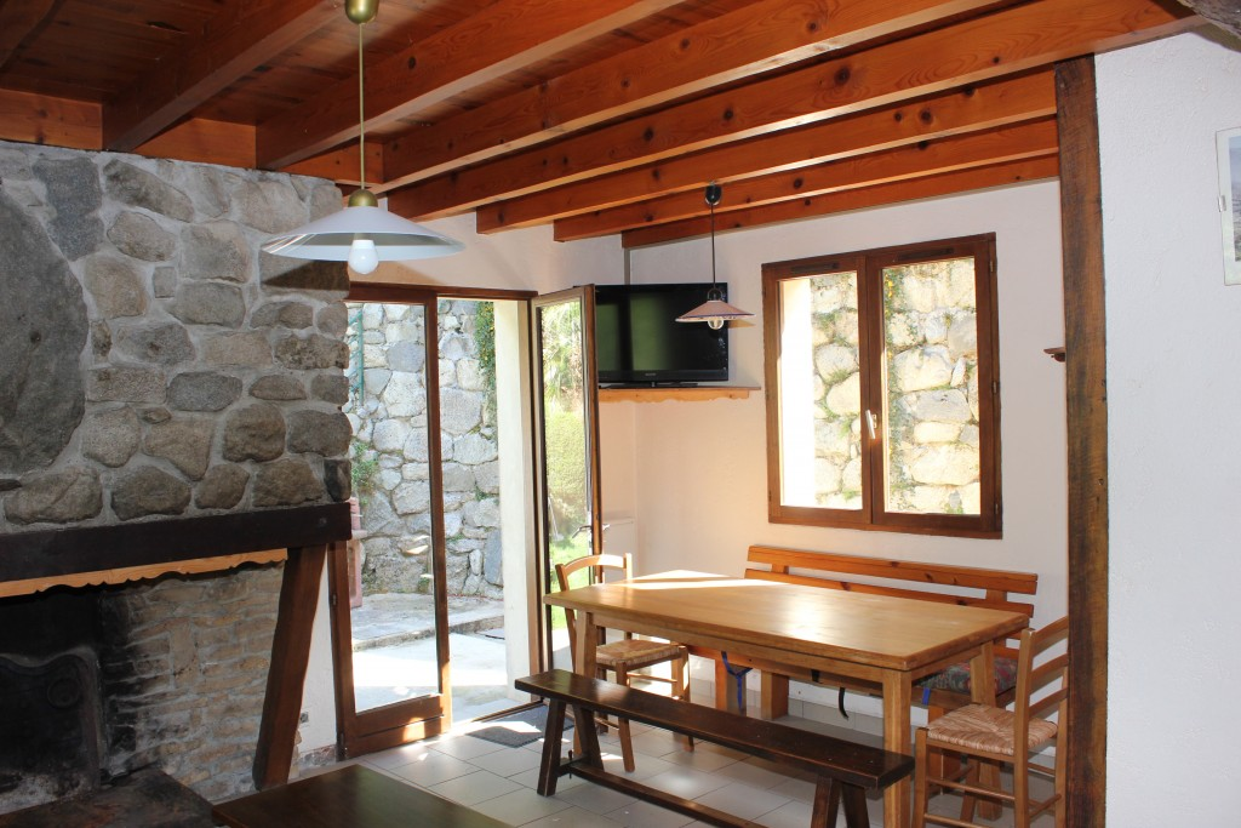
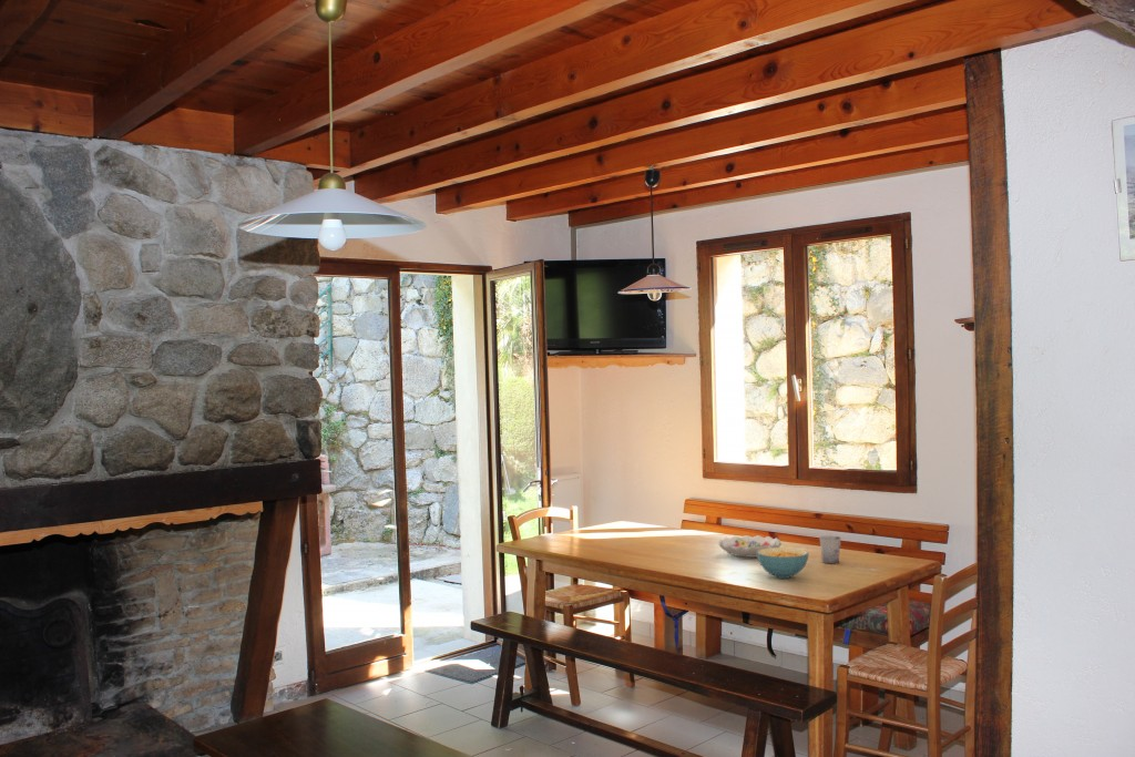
+ cup (832, 549)
+ decorative bowl (749, 548)
+ cereal bowl (783, 564)
